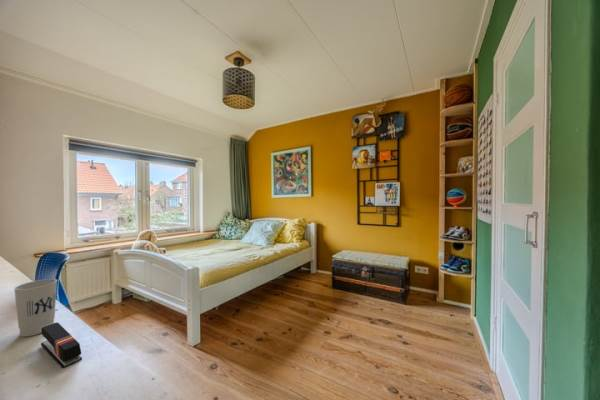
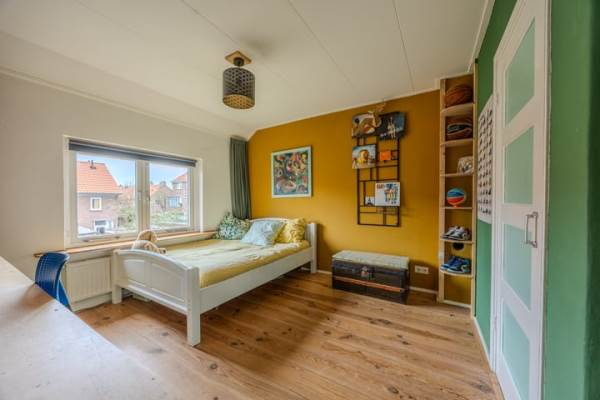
- stapler (60, 342)
- cup (37, 307)
